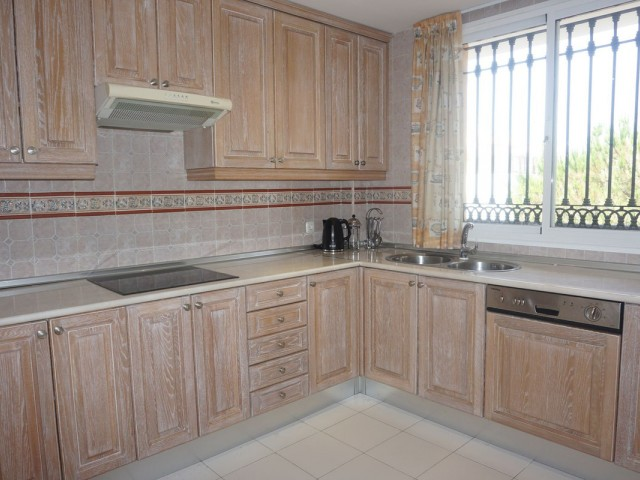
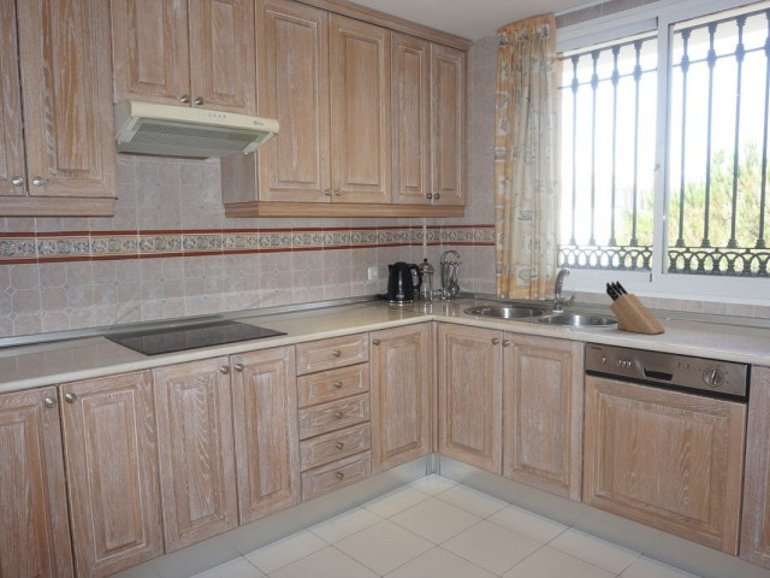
+ knife block (633, 306)
